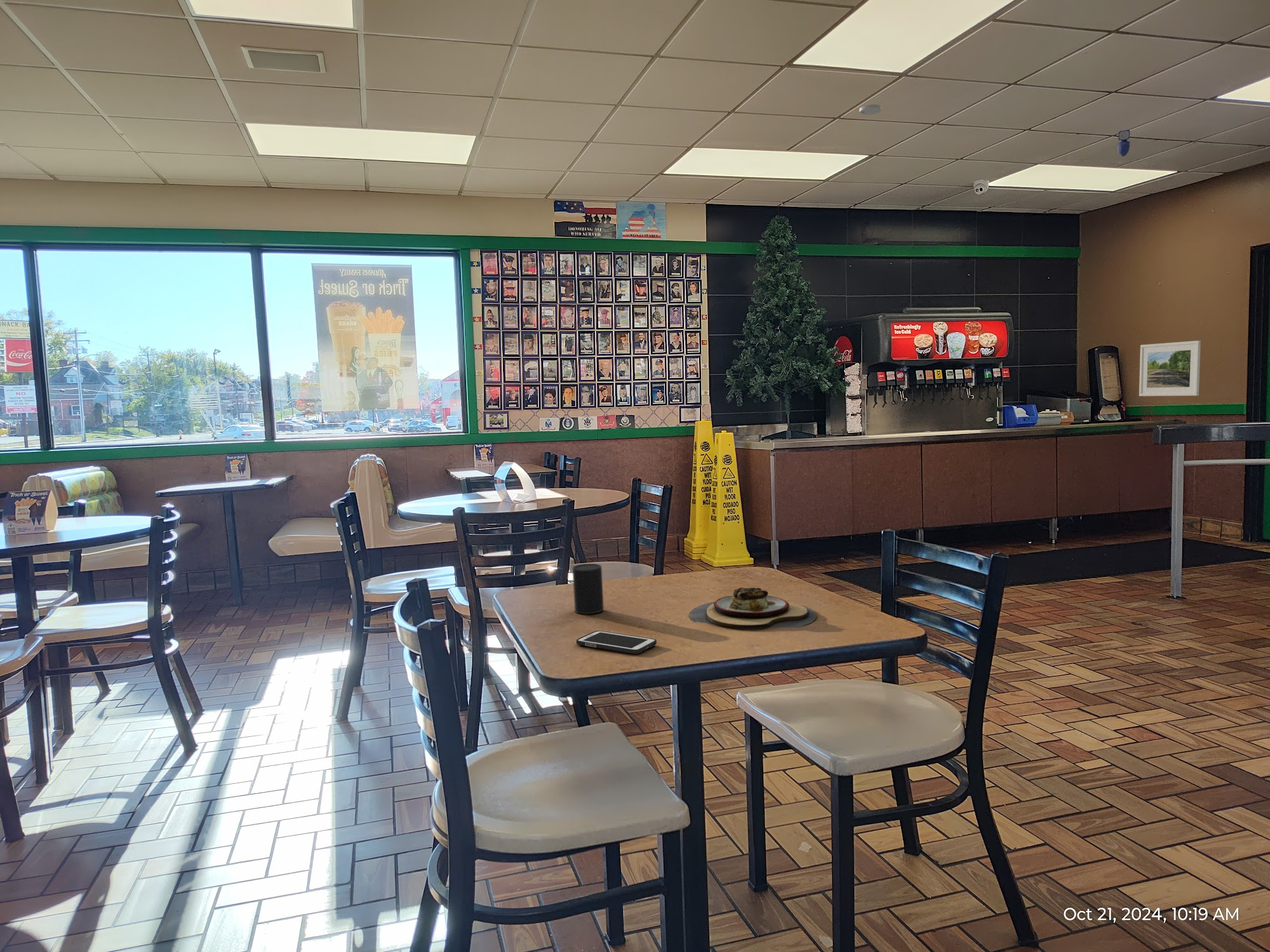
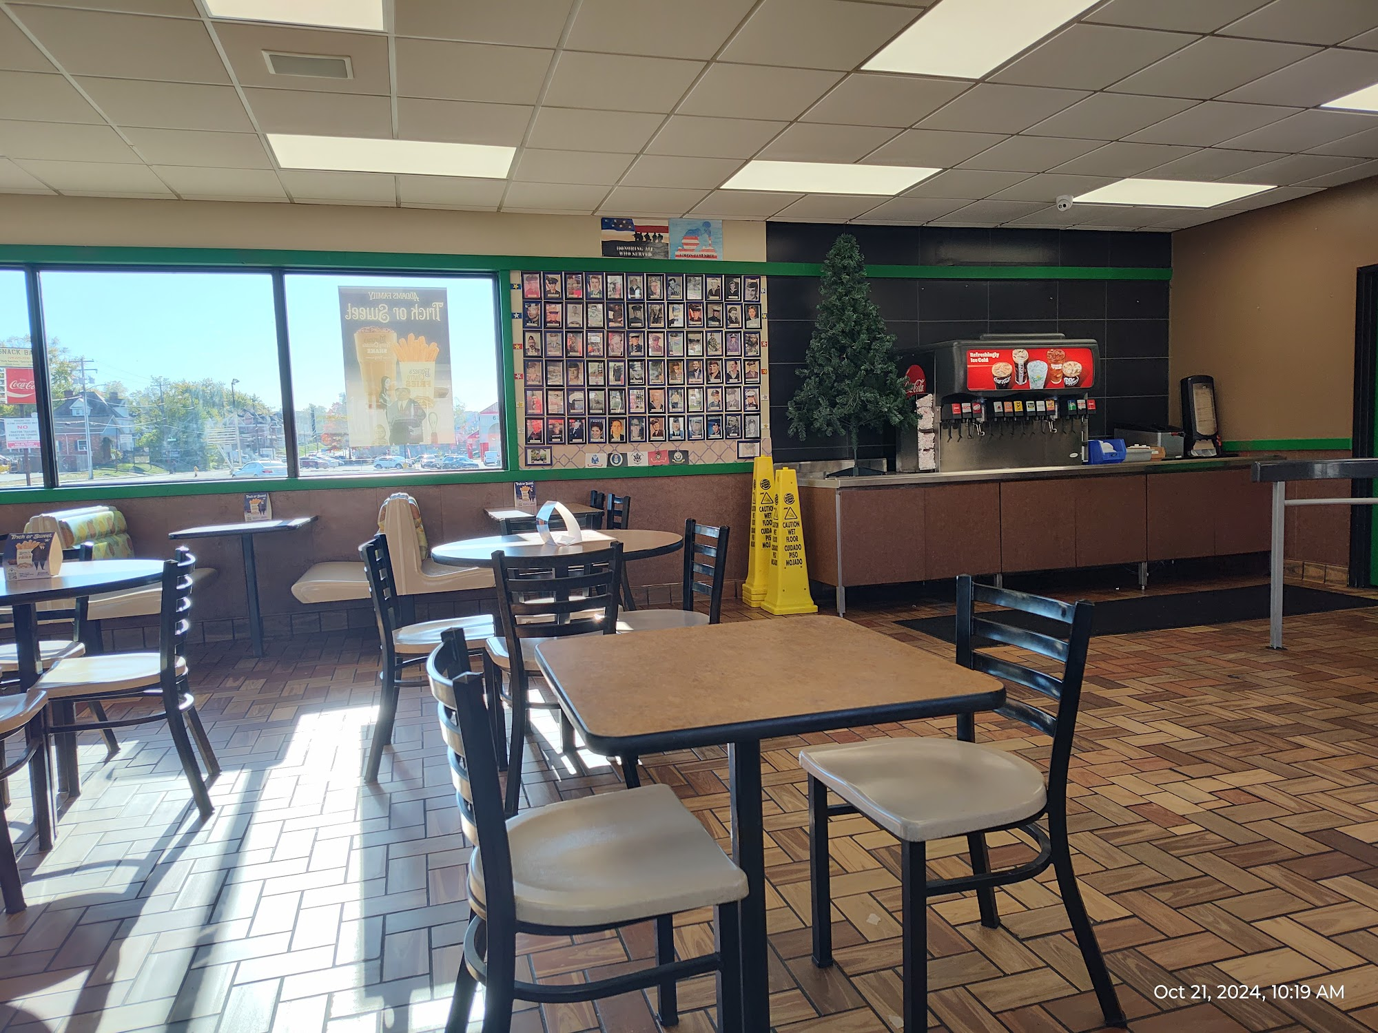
- smoke detector (870, 109)
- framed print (1168, 369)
- plate (752, 601)
- cell phone (616, 642)
- cup (588, 588)
- security camera (1123, 143)
